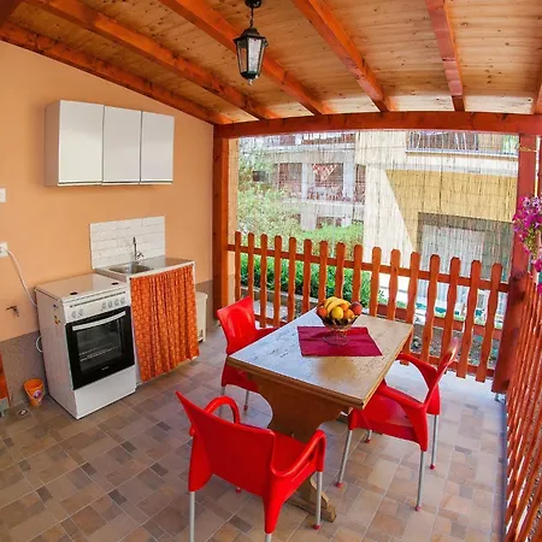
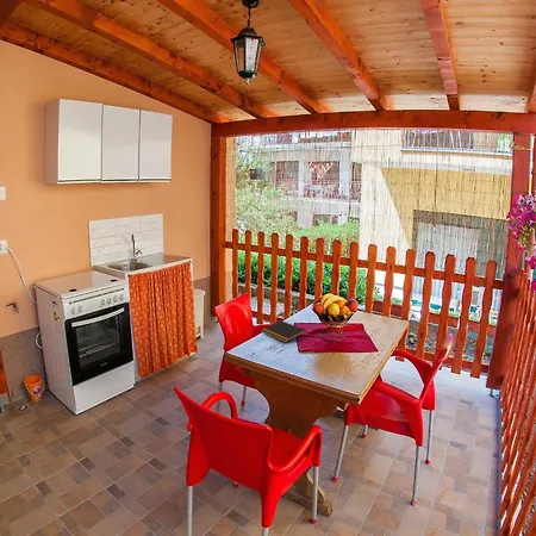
+ notepad (282, 330)
